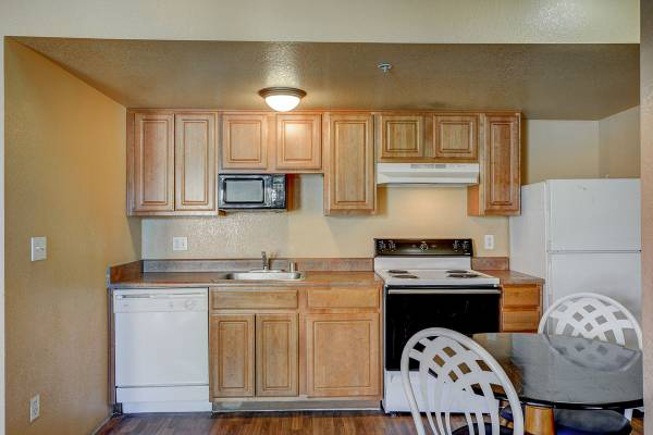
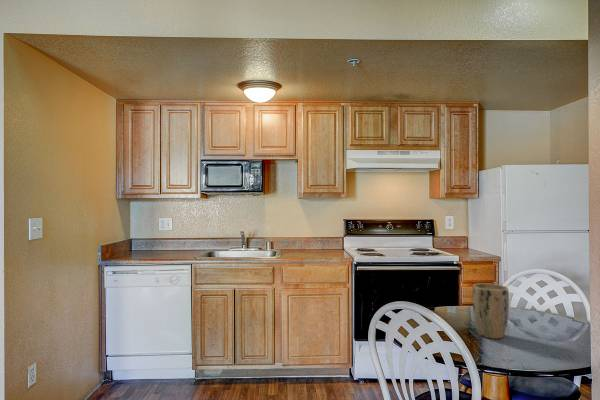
+ plant pot (490, 310)
